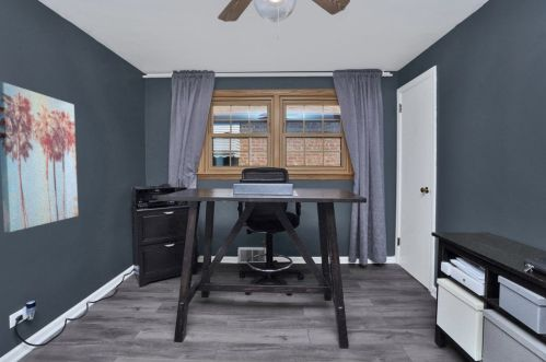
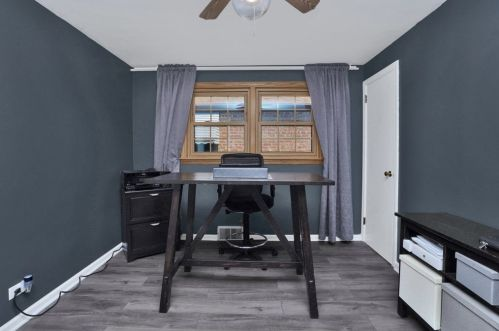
- wall art (44, 159)
